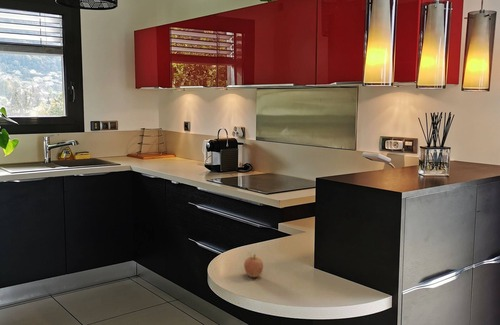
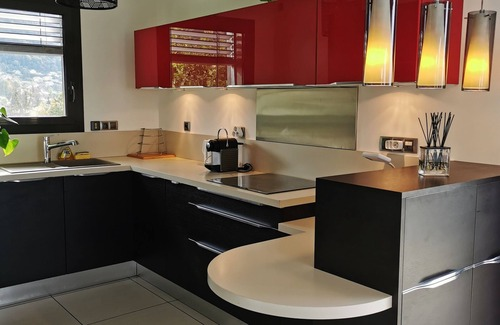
- fruit (253, 264)
